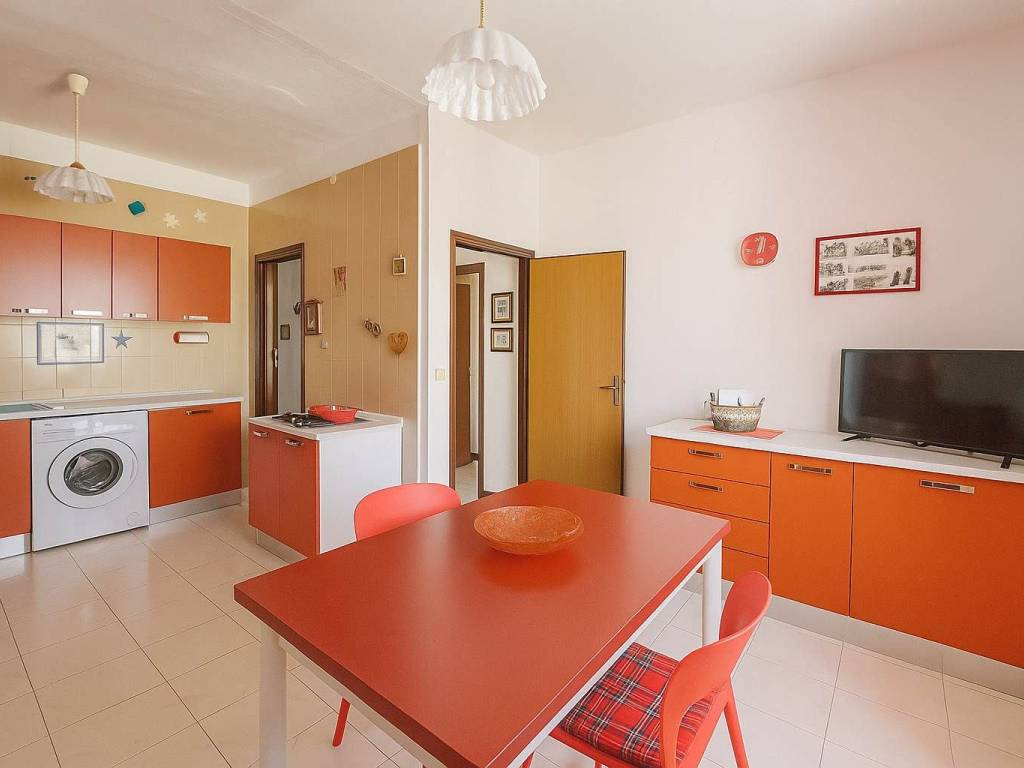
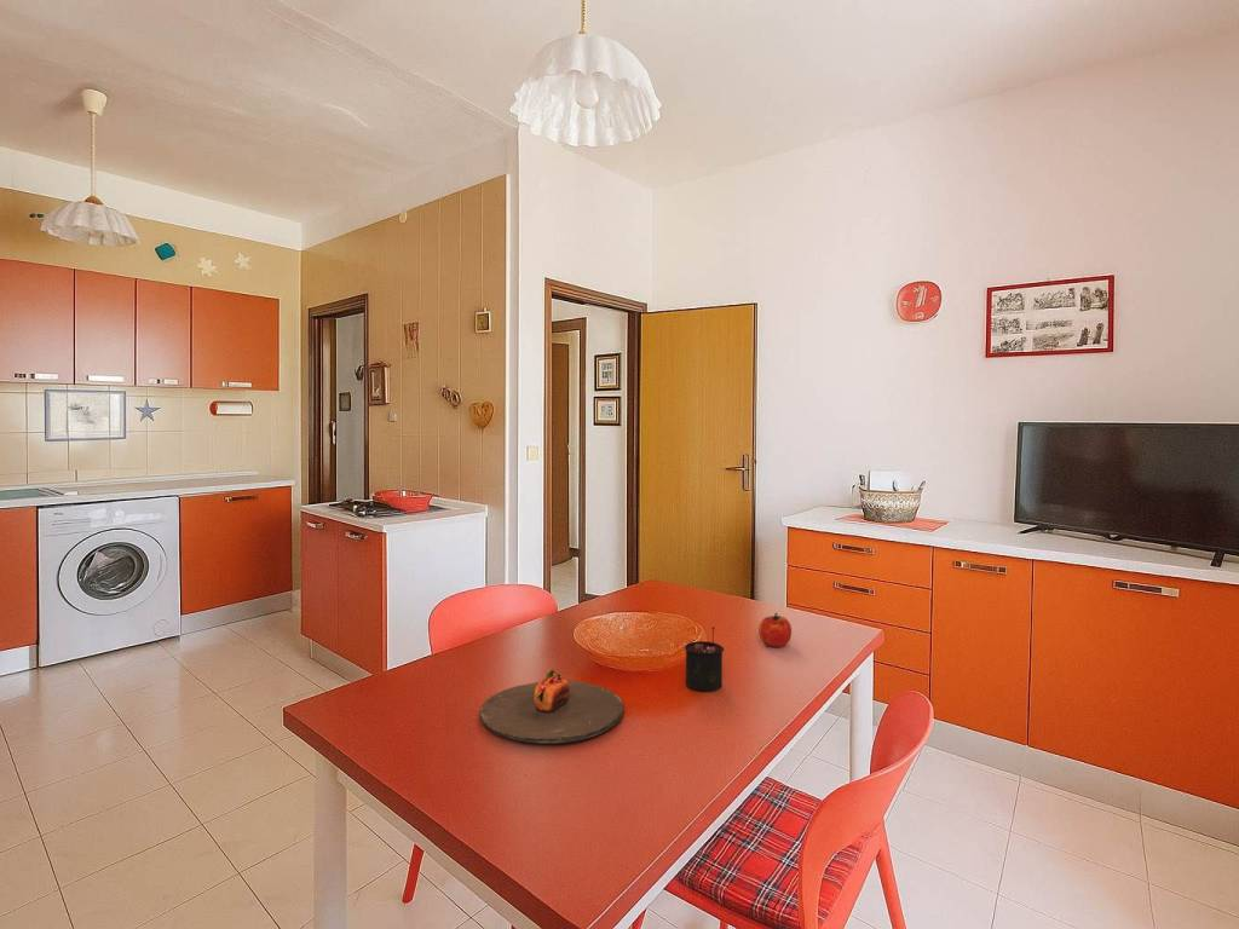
+ candle (703, 657)
+ plate (552, 691)
+ fruit (774, 629)
